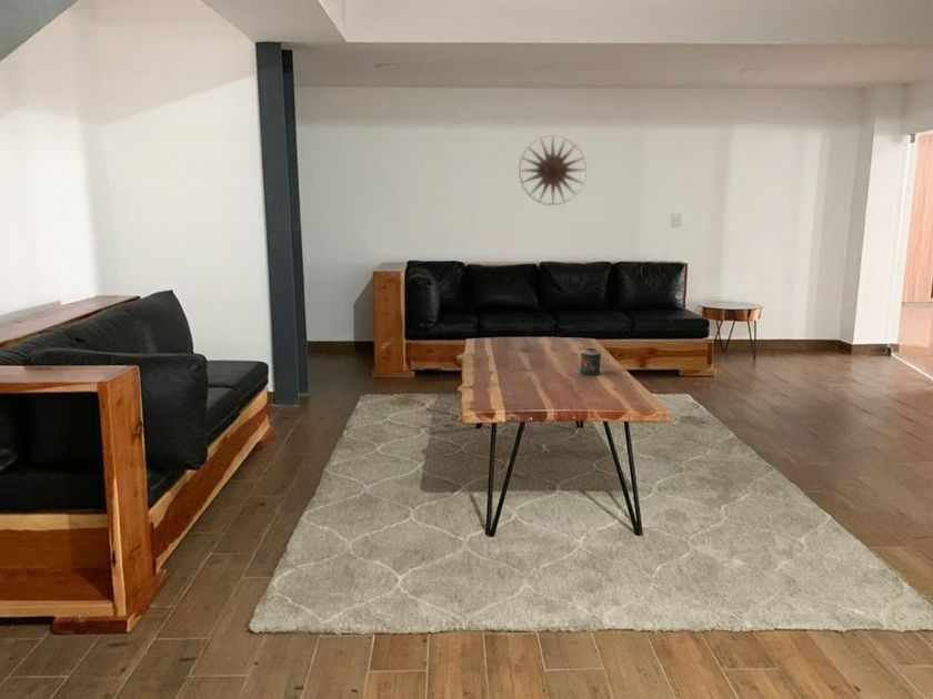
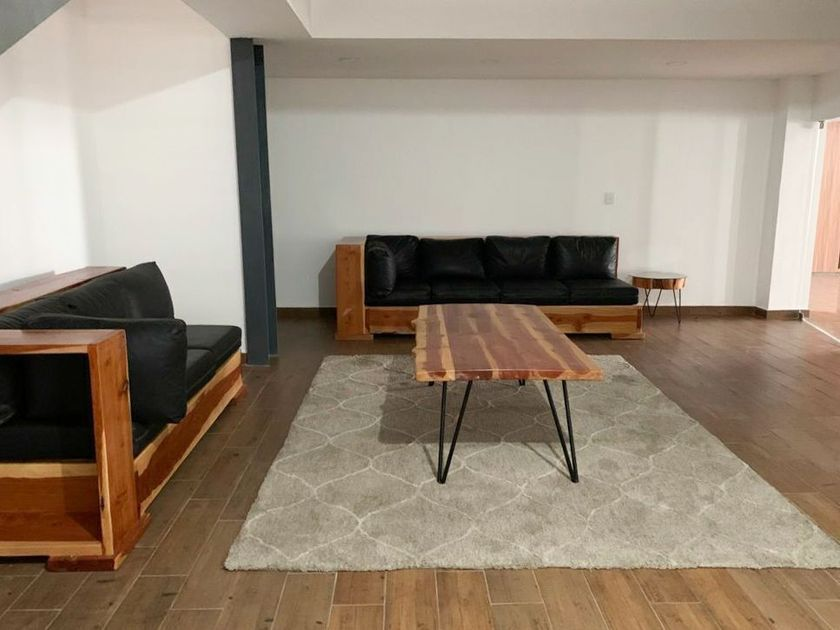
- candle (586, 361)
- wall art (552, 170)
